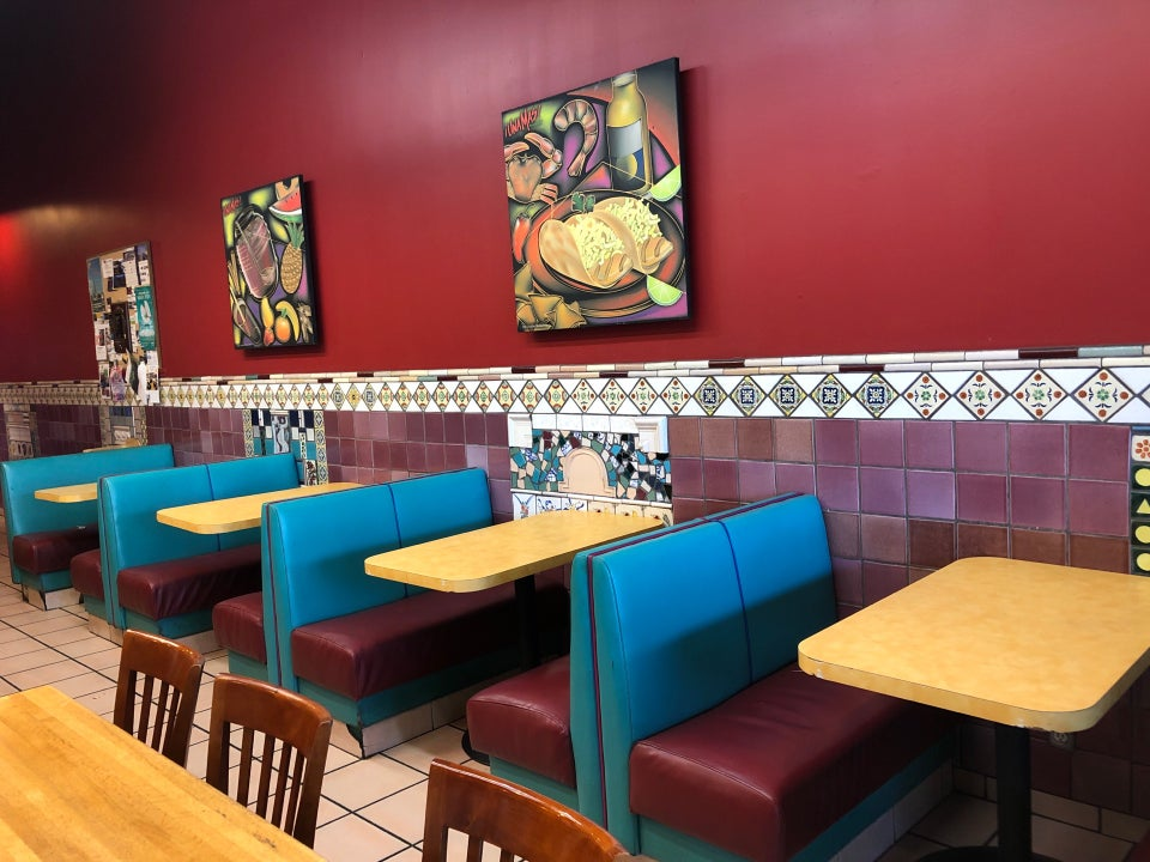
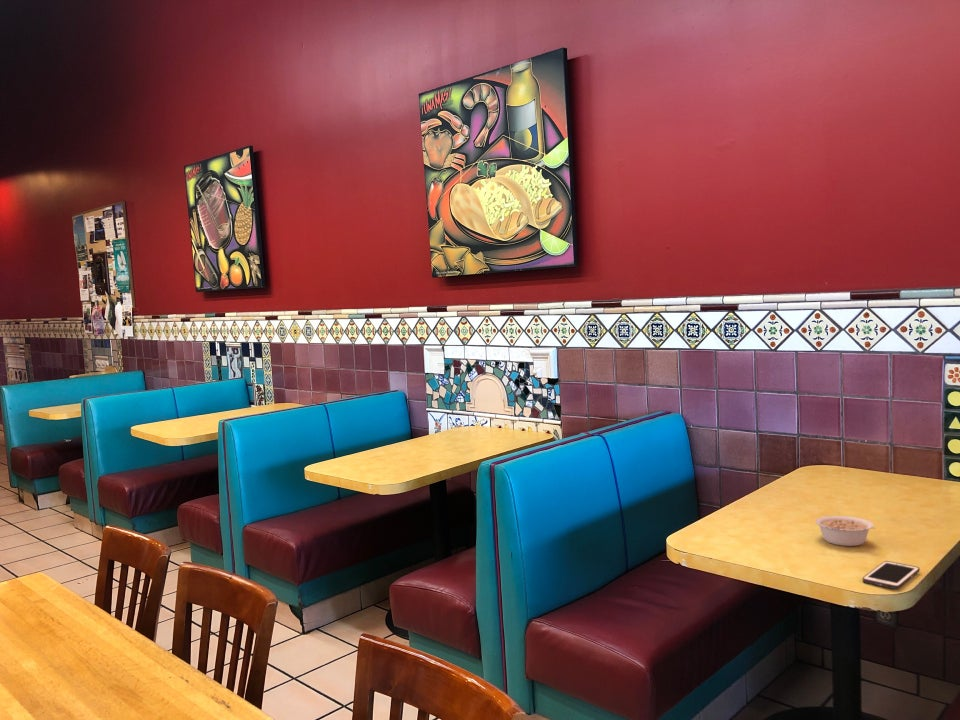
+ cell phone (891, 574)
+ legume (846, 530)
